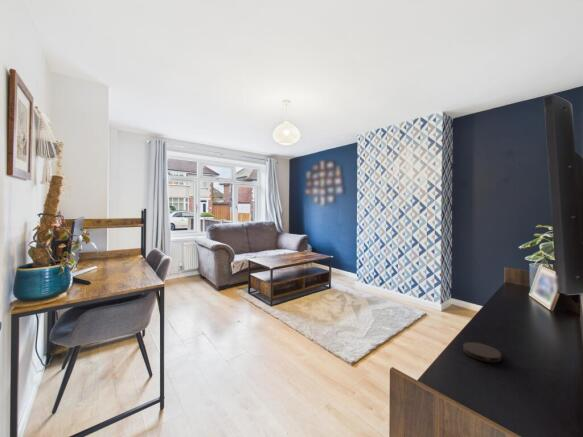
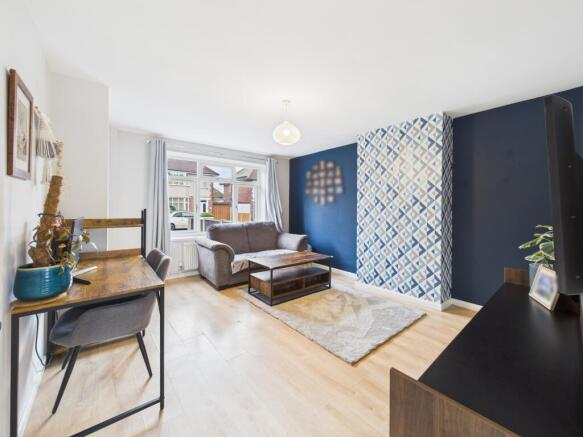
- coaster (481, 351)
